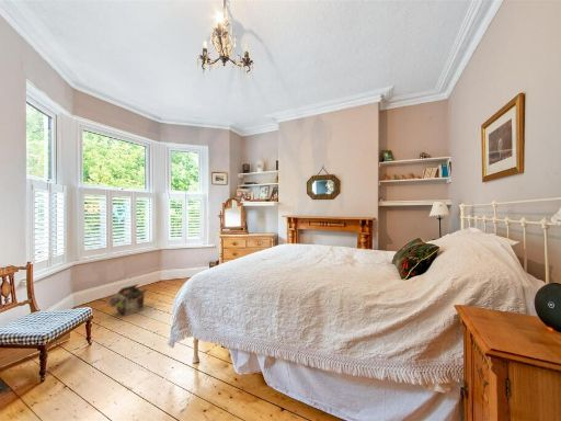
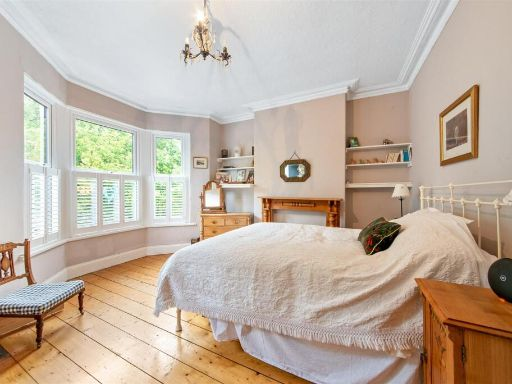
- cardboard box (133, 298)
